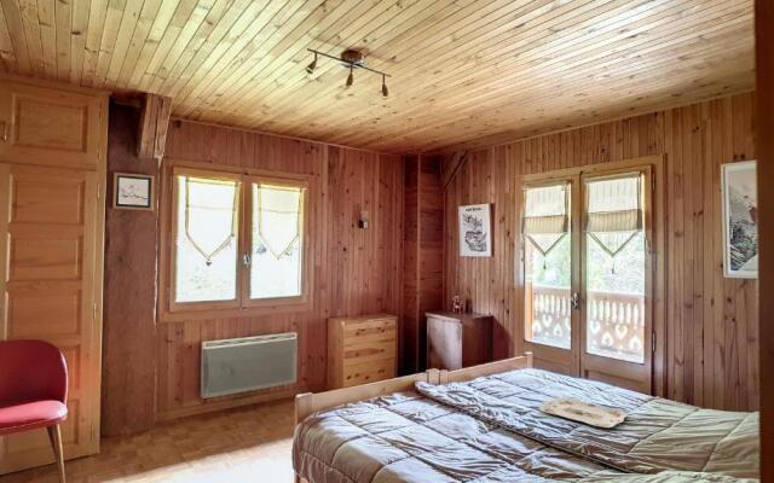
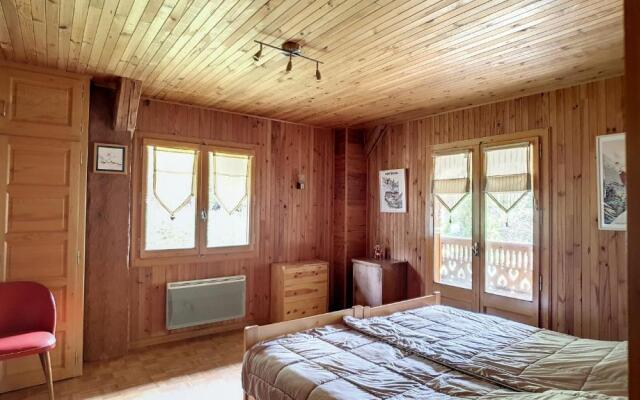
- serving tray (582, 412)
